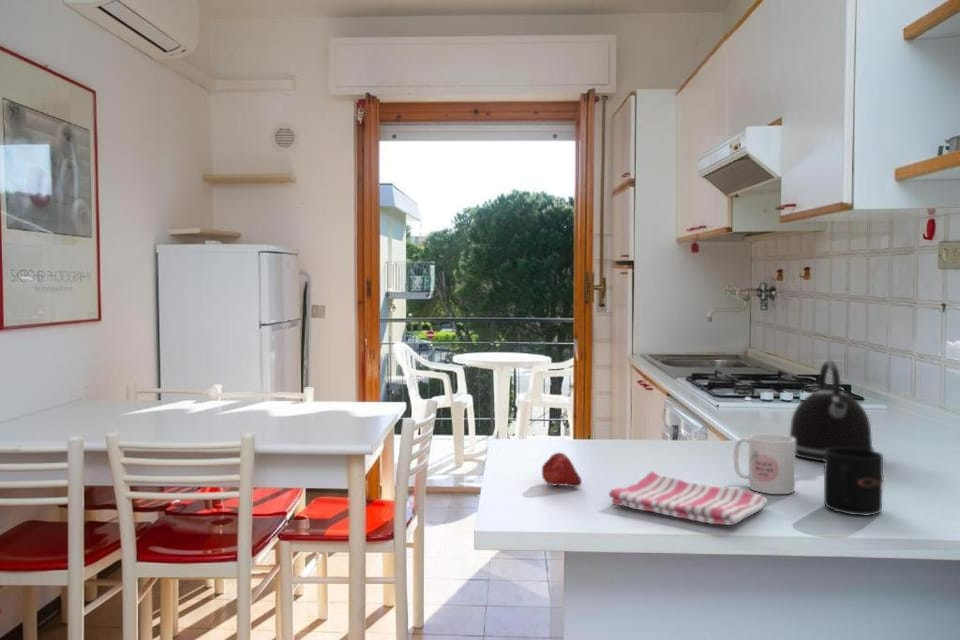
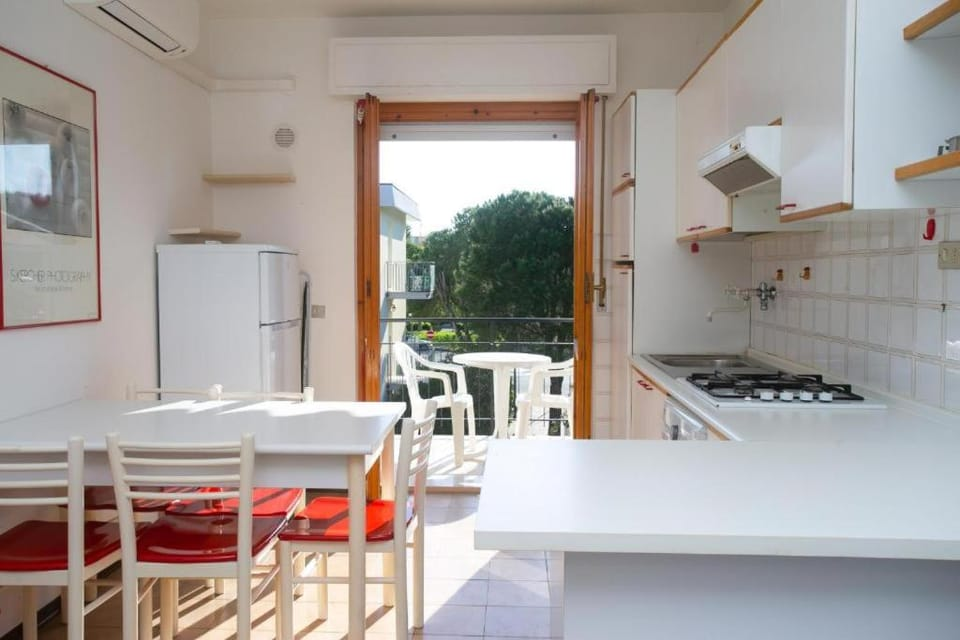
- mug (762, 461)
- kettle (830, 407)
- mug (848, 482)
- dish towel (687, 497)
- fruit (558, 469)
